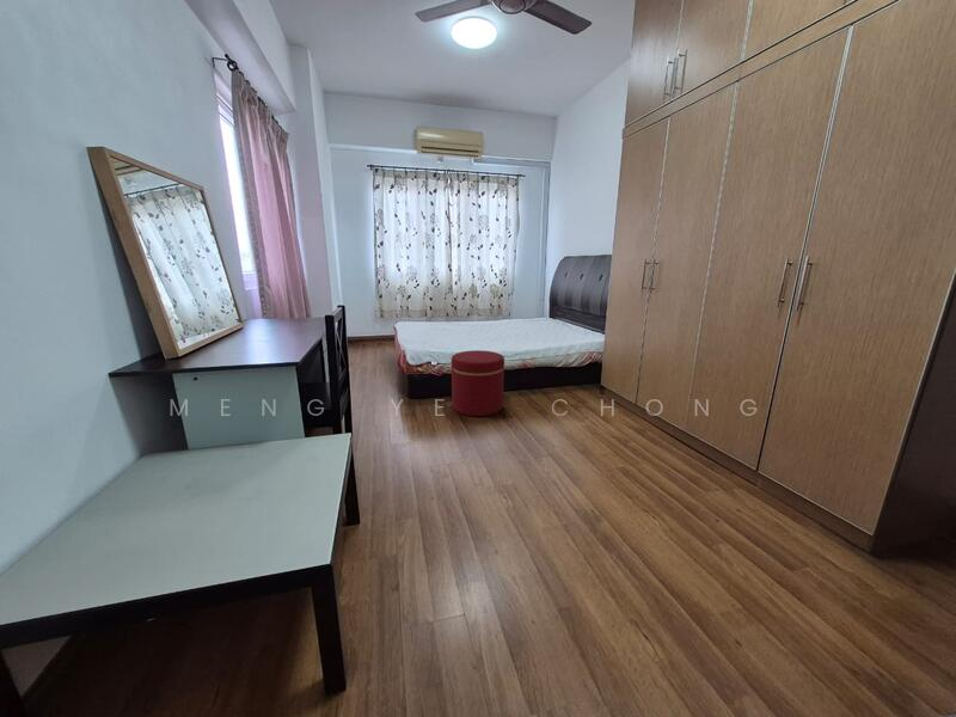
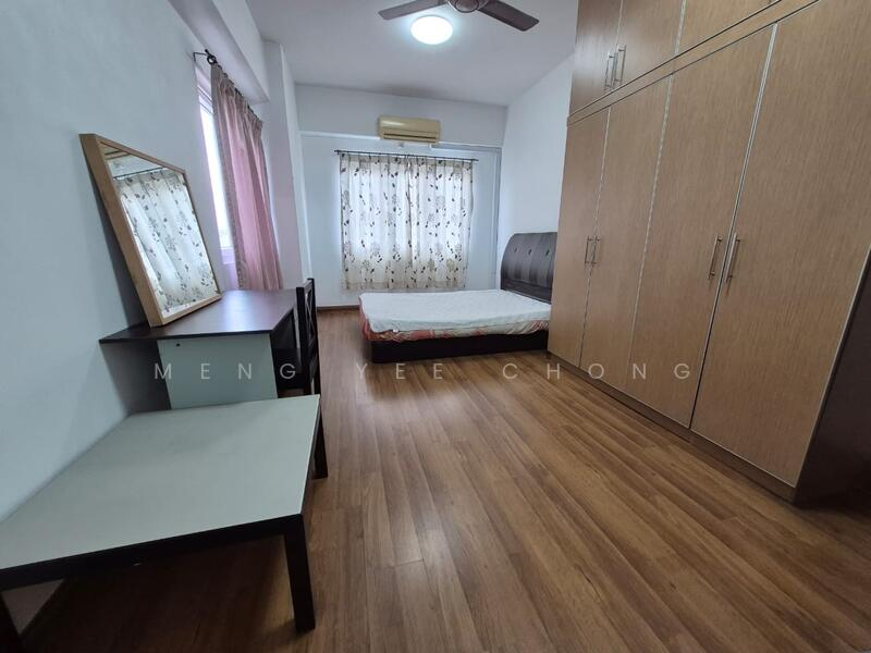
- ottoman (477, 381)
